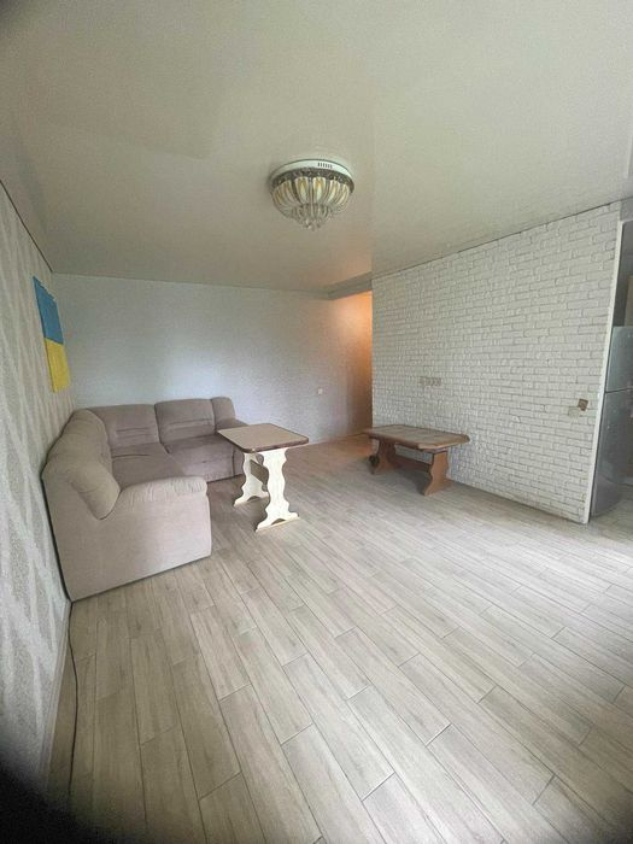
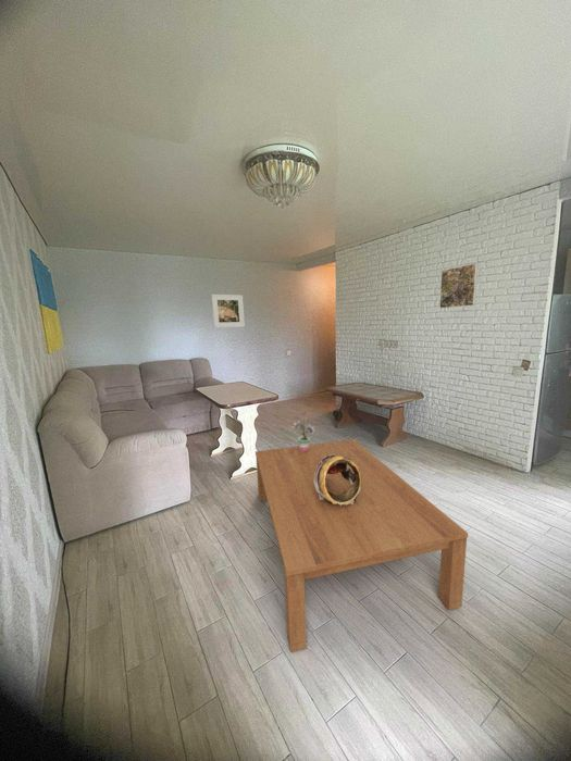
+ coffee table (333, 509)
+ decorative bowl (332, 472)
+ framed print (228, 311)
+ potted plant (303, 432)
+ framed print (457, 287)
